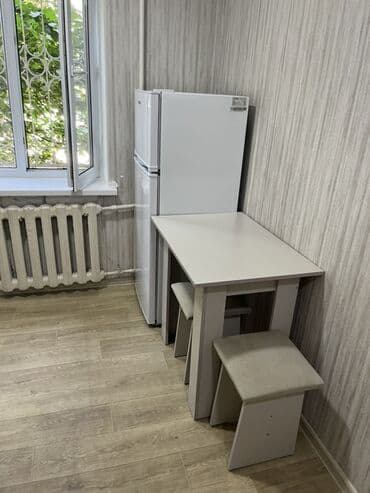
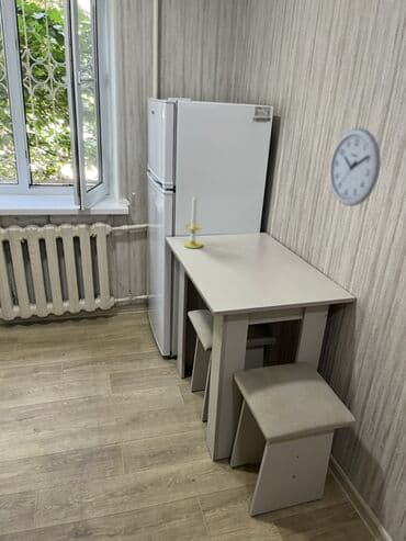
+ wall clock (351, 168)
+ candle (193, 219)
